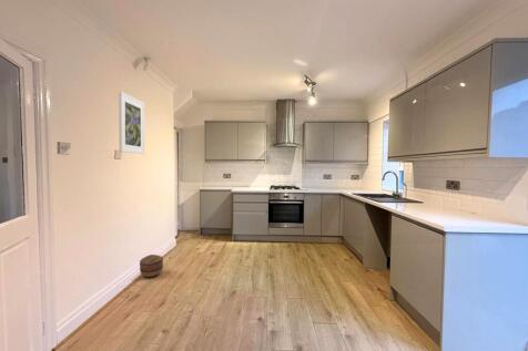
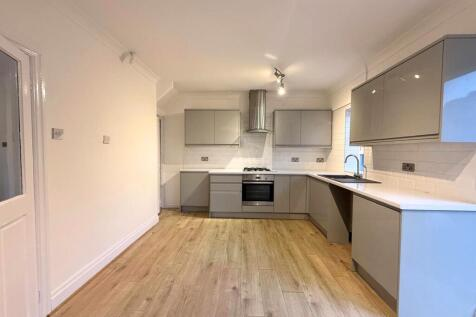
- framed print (132, 125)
- basket (151, 265)
